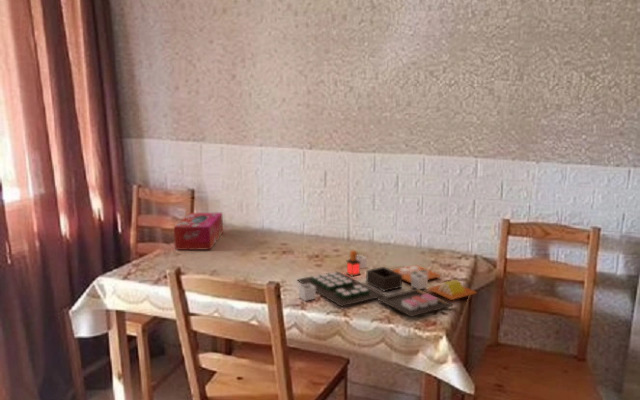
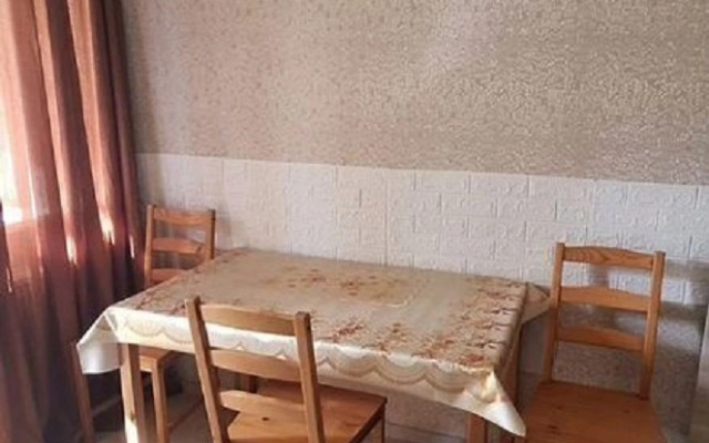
- tissue box (199, 230)
- toy food set (377, 276)
